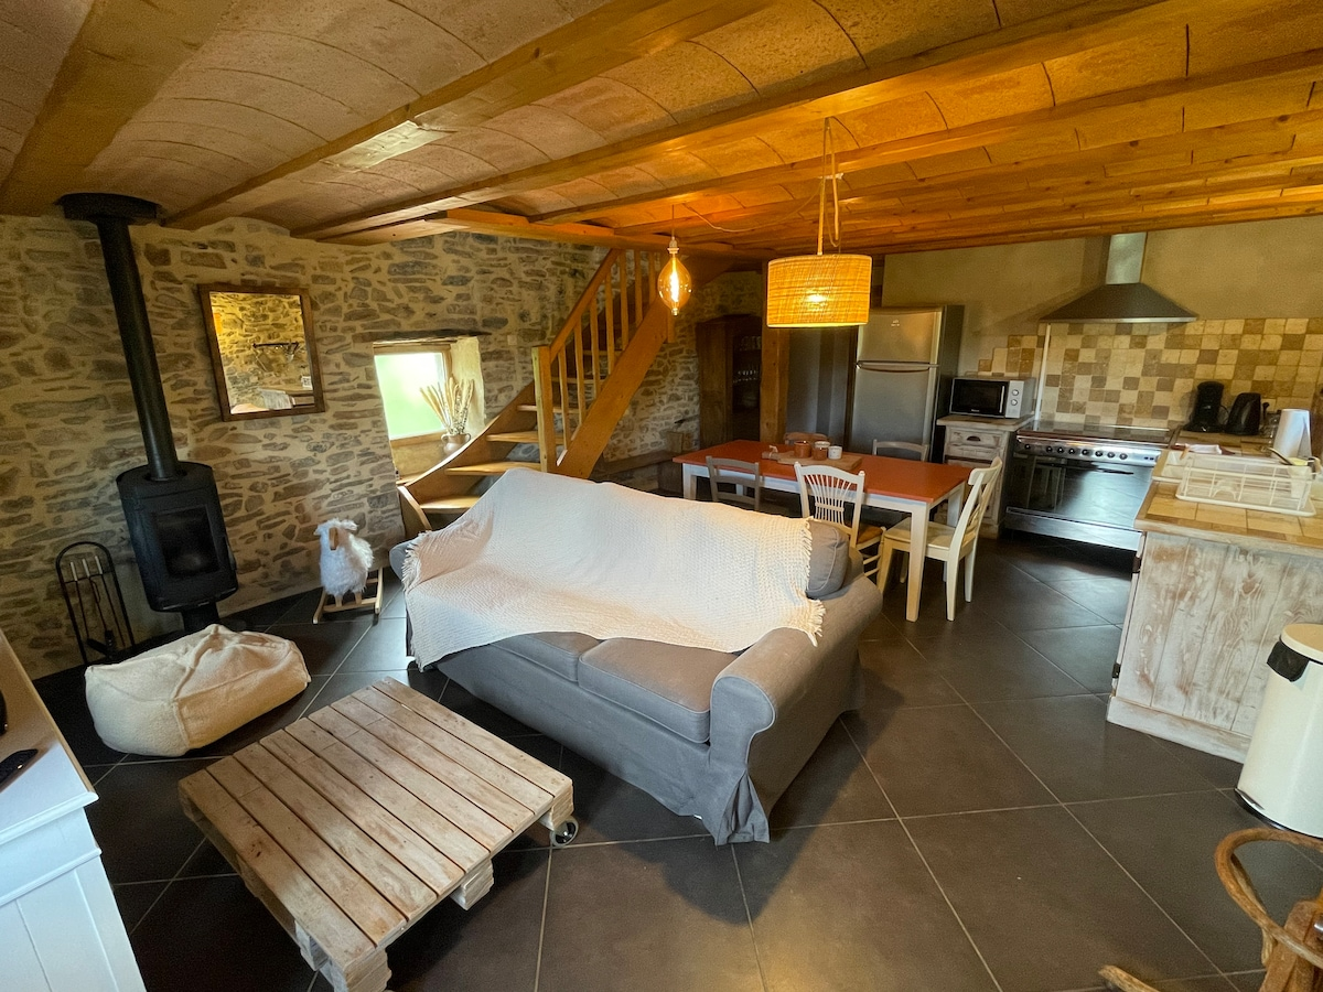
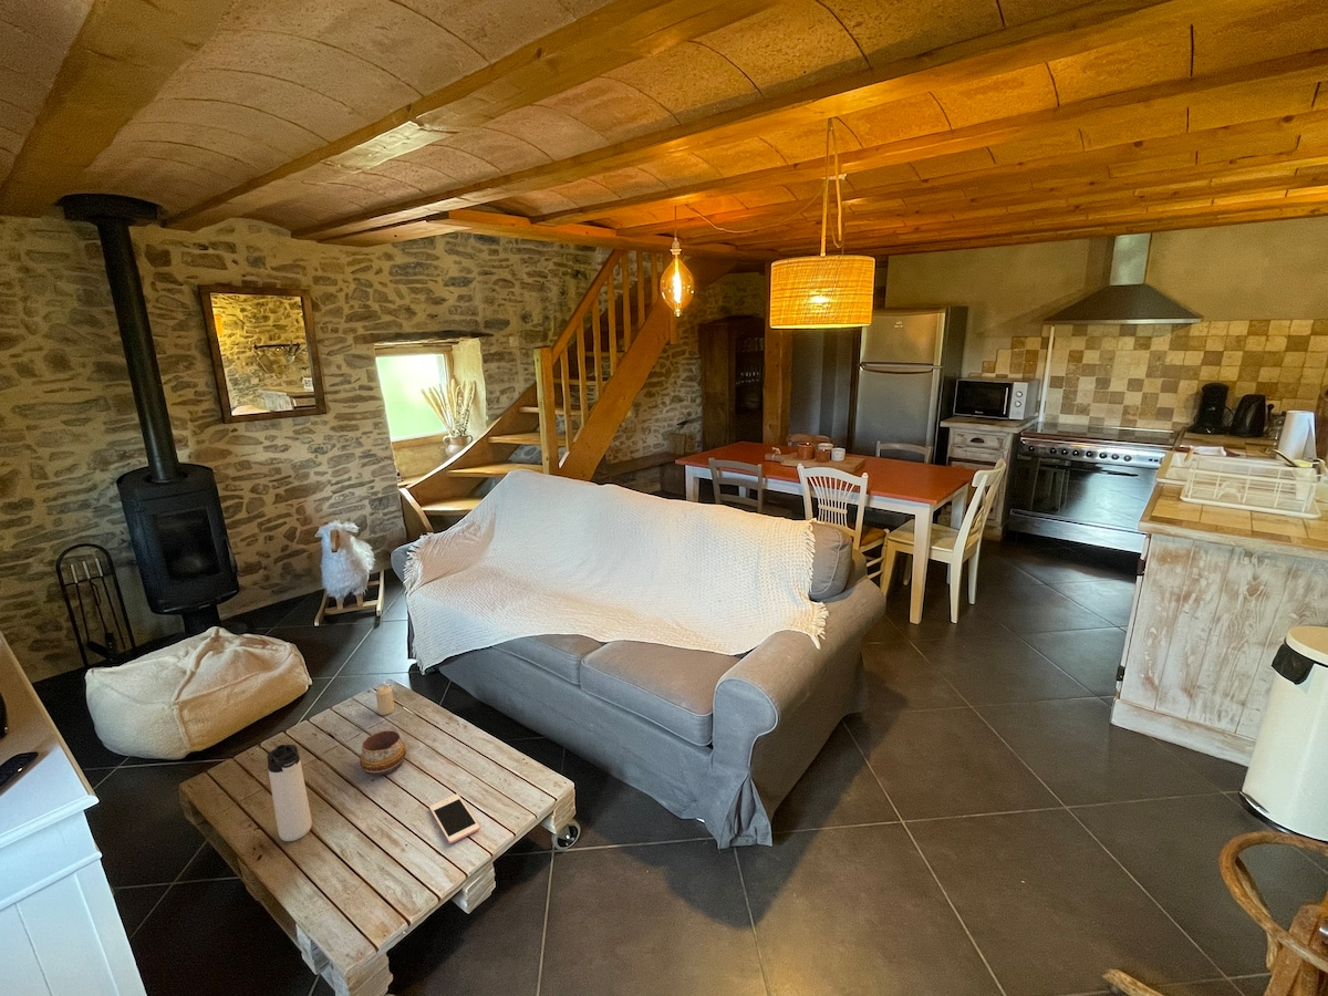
+ thermos bottle (291, 793)
+ decorative bowl (382, 753)
+ cell phone (454, 817)
+ candle (384, 698)
